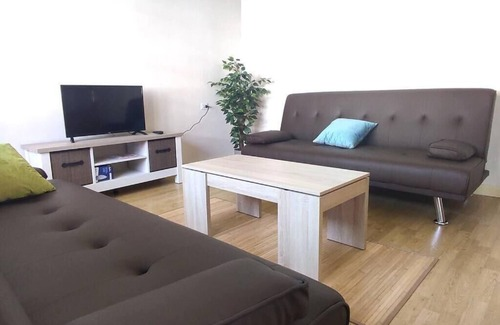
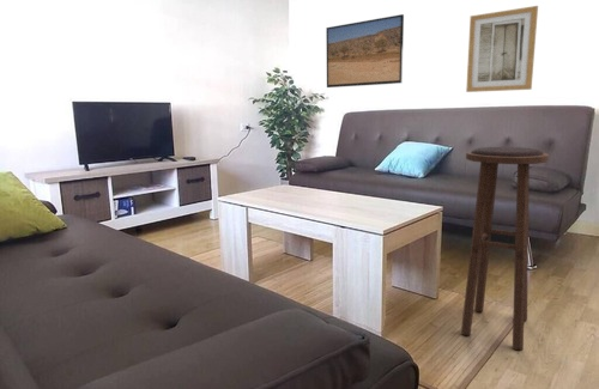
+ stool (500, 243)
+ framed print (362, 54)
+ wall art (500, 51)
